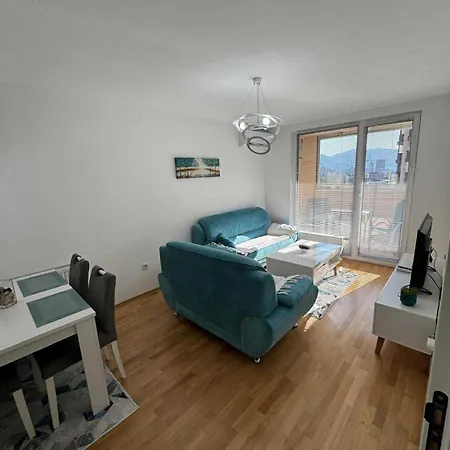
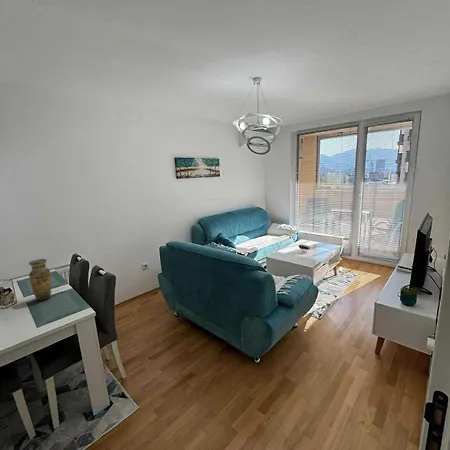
+ vase (40, 279)
